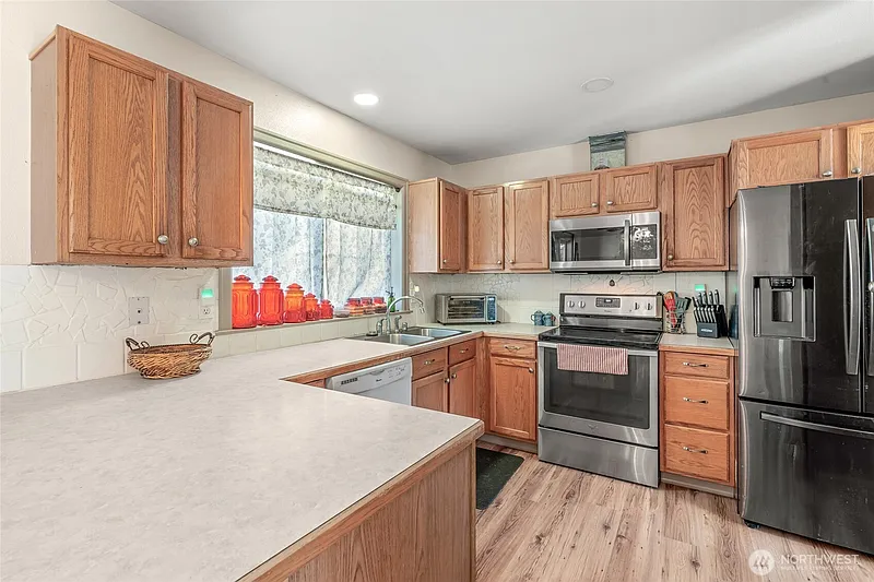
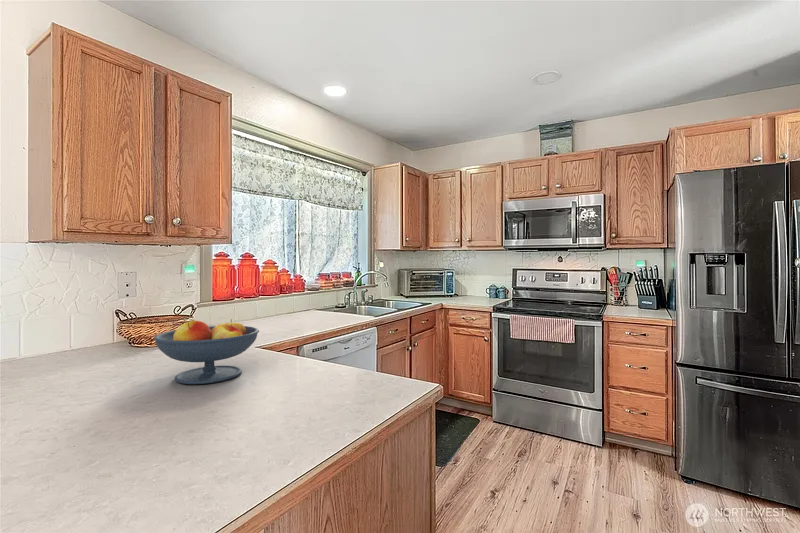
+ fruit bowl (209, 346)
